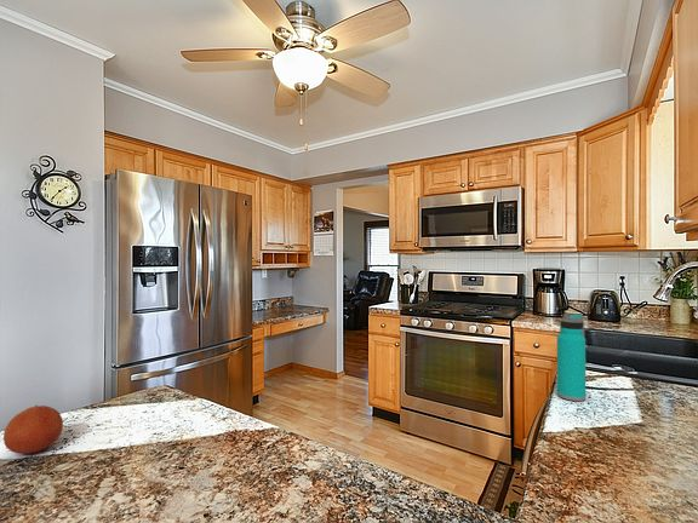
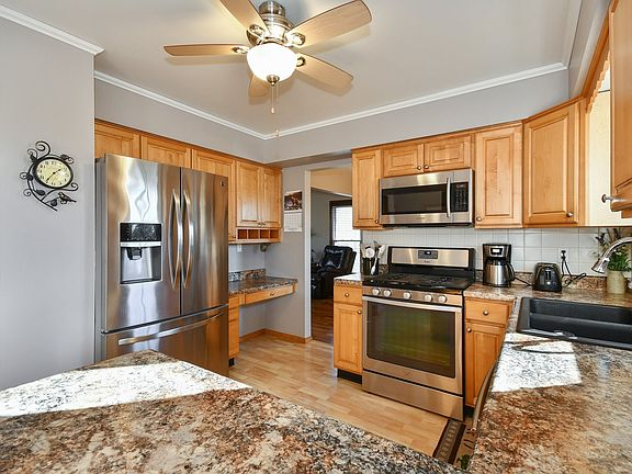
- fruit (34, 427)
- water bottle (571, 355)
